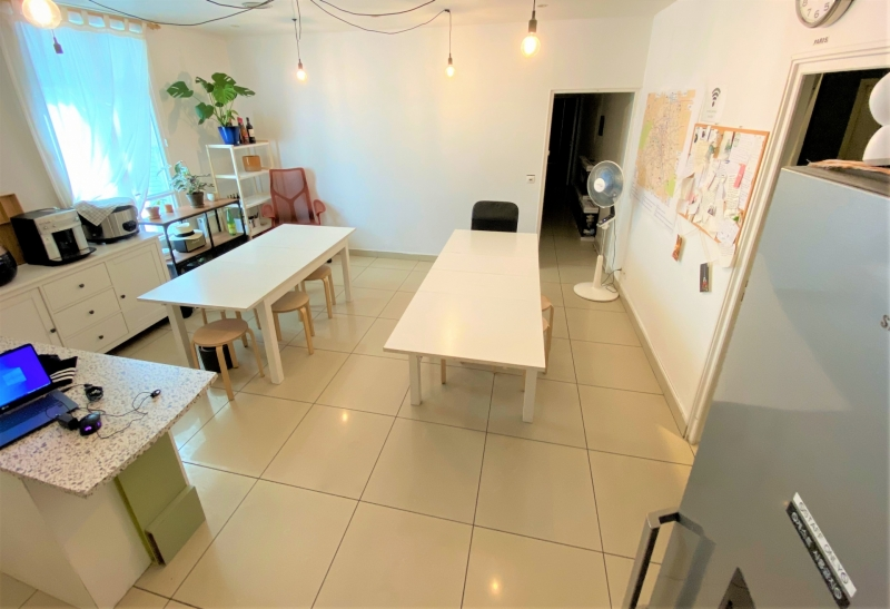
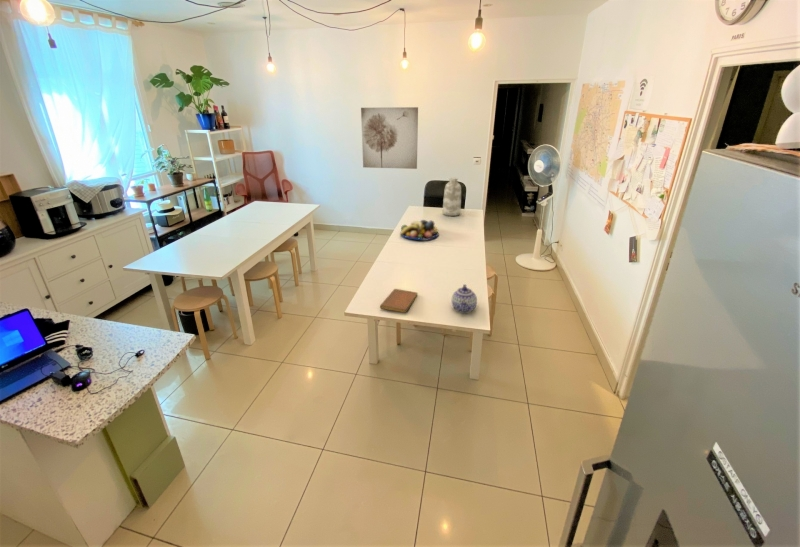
+ notebook (399, 300)
+ teapot (464, 298)
+ fruit bowl (419, 227)
+ vase (452, 195)
+ wall art (389, 138)
